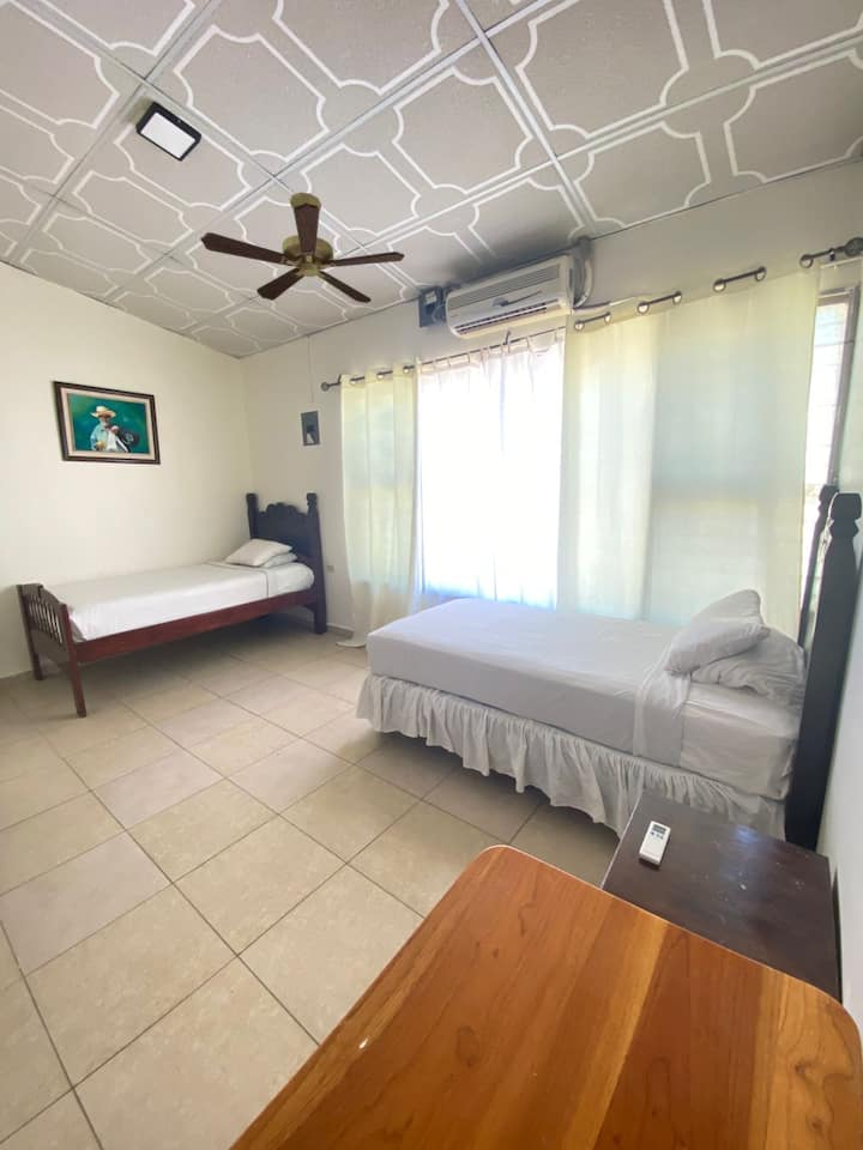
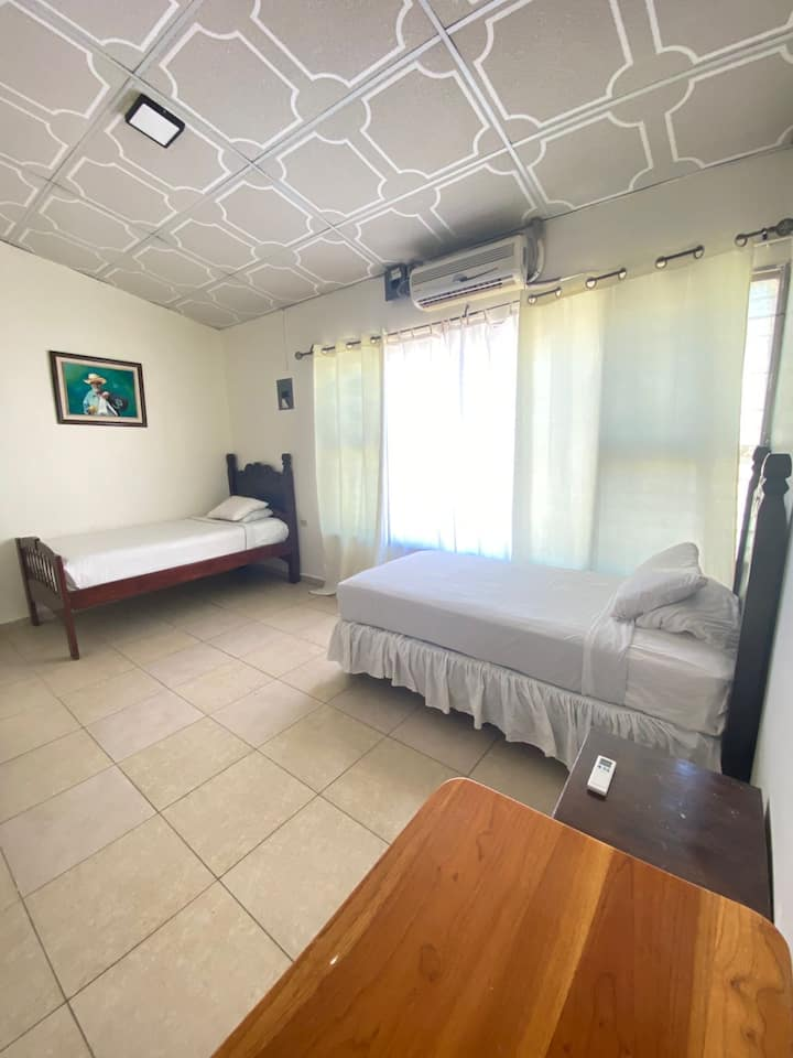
- ceiling fan (306, 234)
